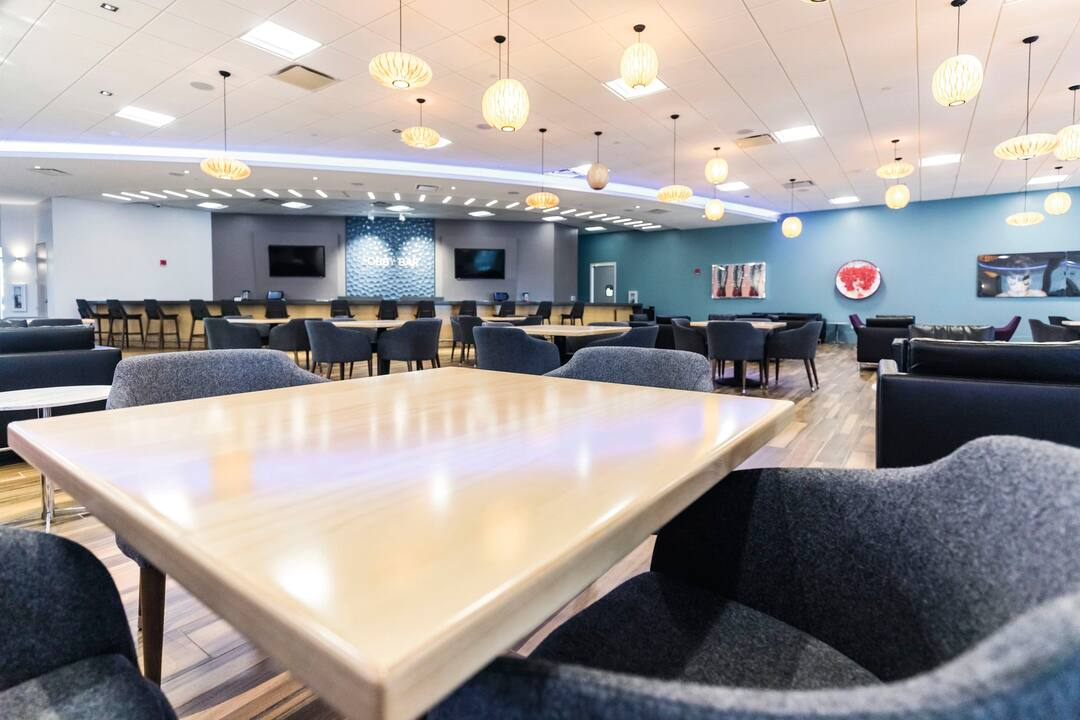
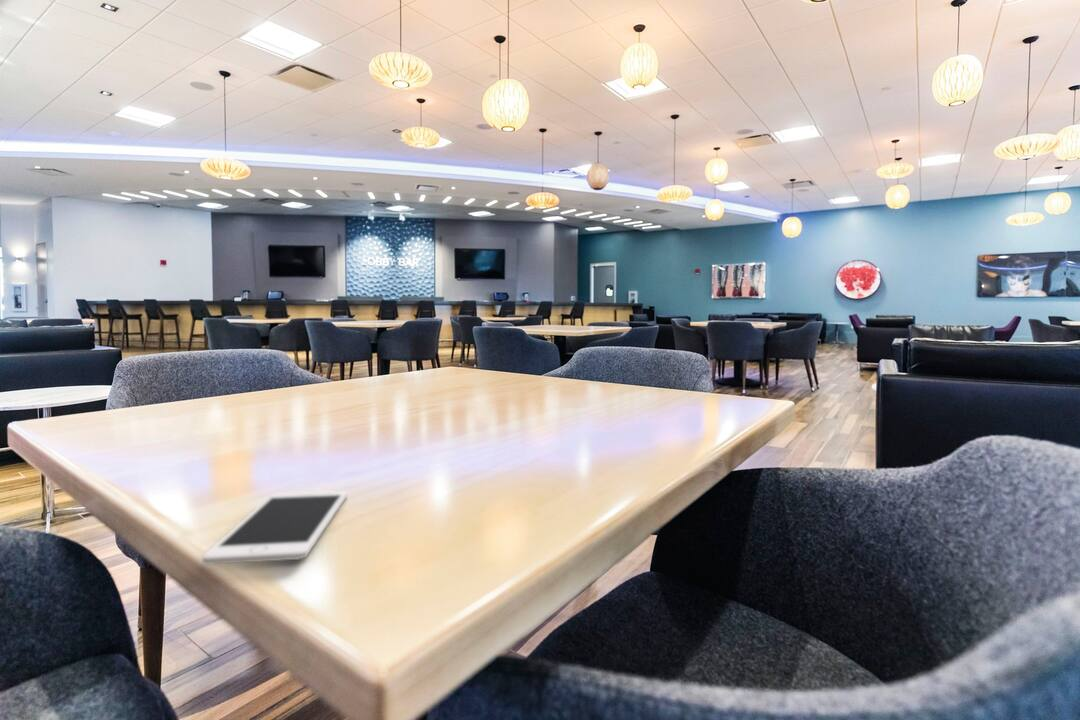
+ cell phone (286, 521)
